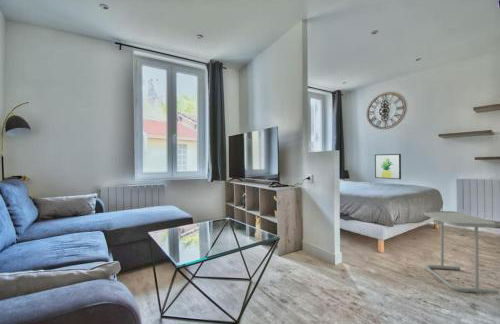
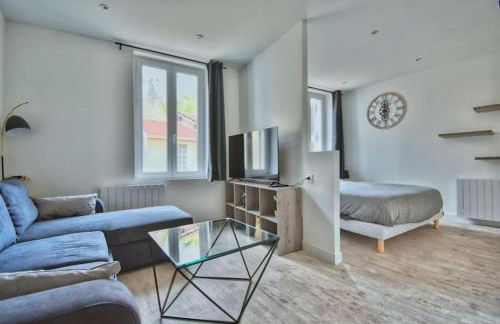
- wall art (387, 166)
- side table (443, 246)
